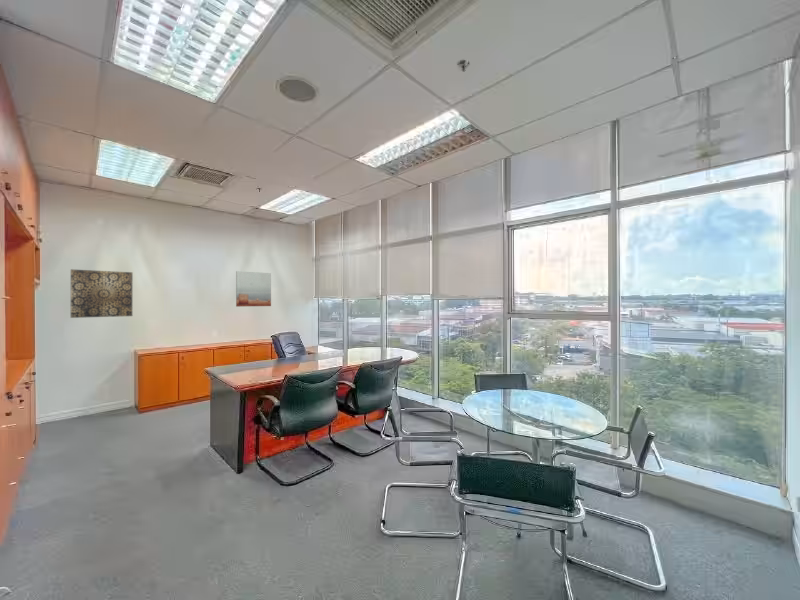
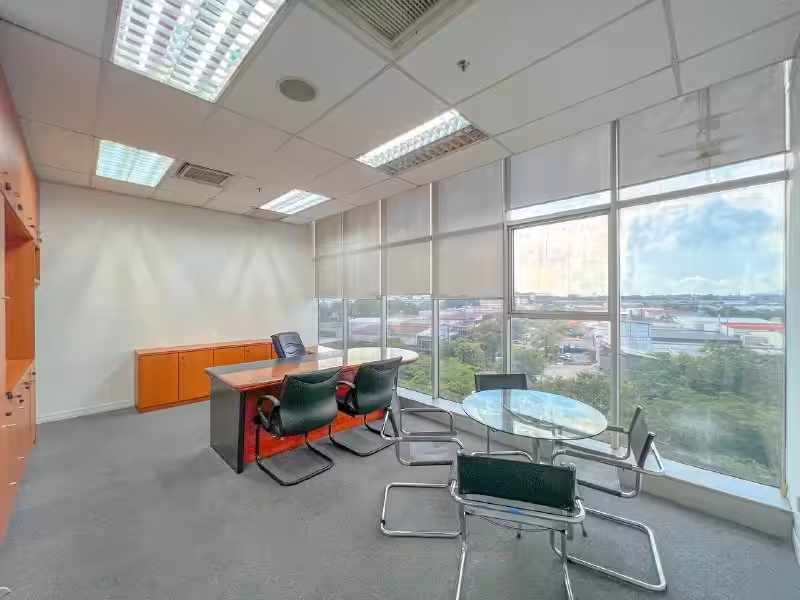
- wall art (103, 293)
- wall art (254, 289)
